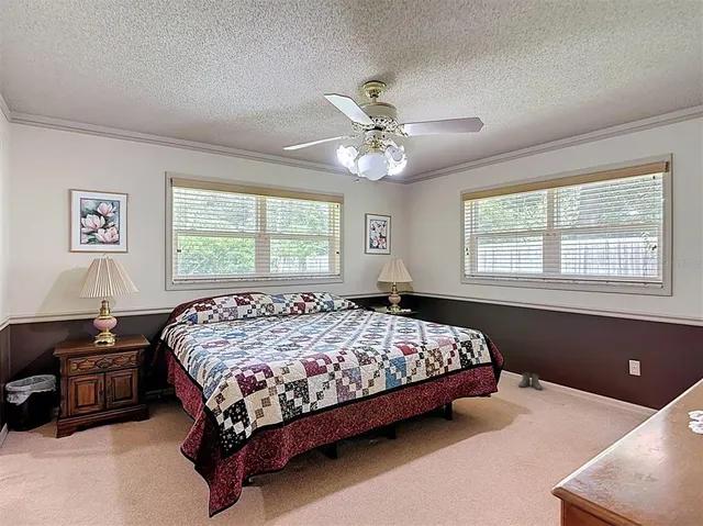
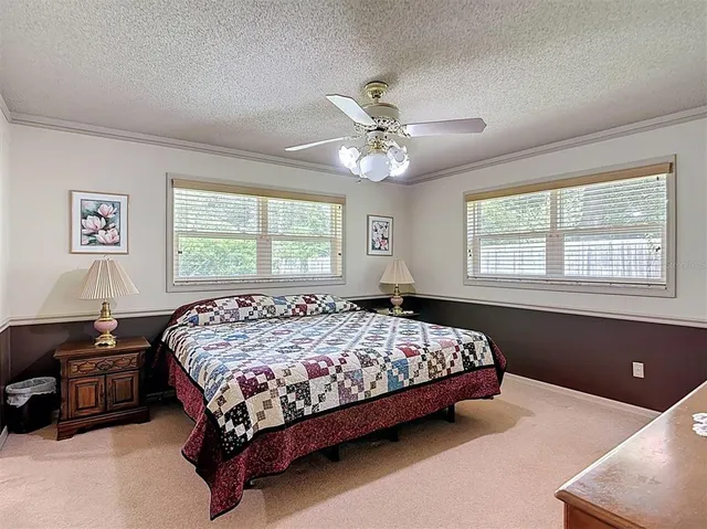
- boots (529, 380)
